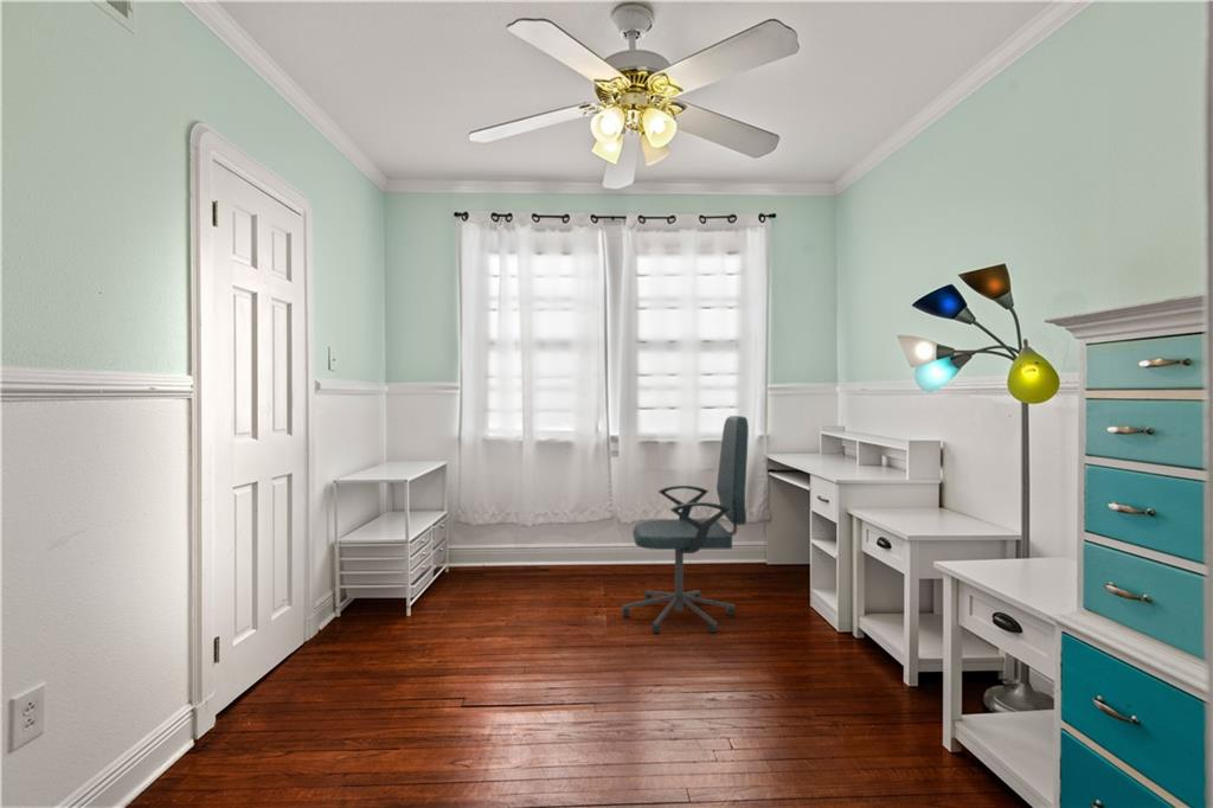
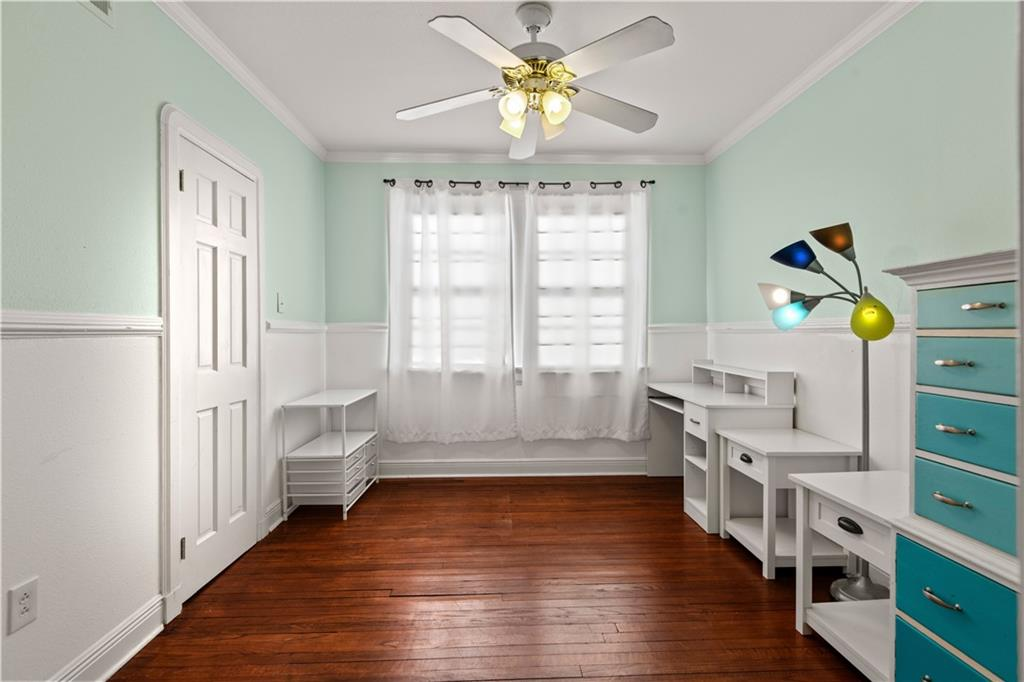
- office chair (688, 515)
